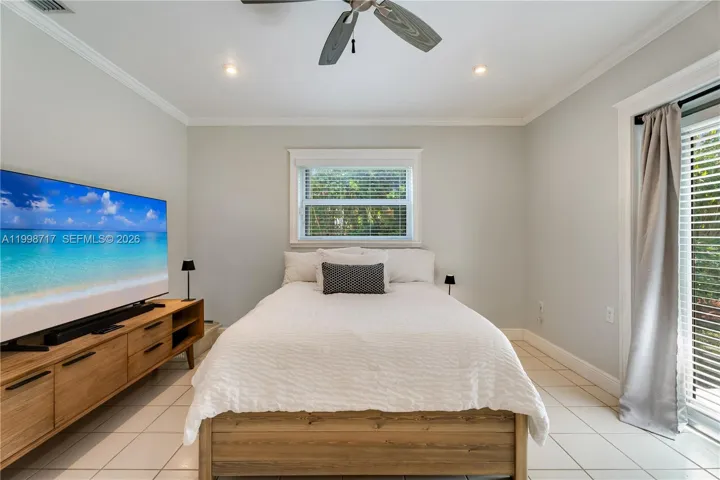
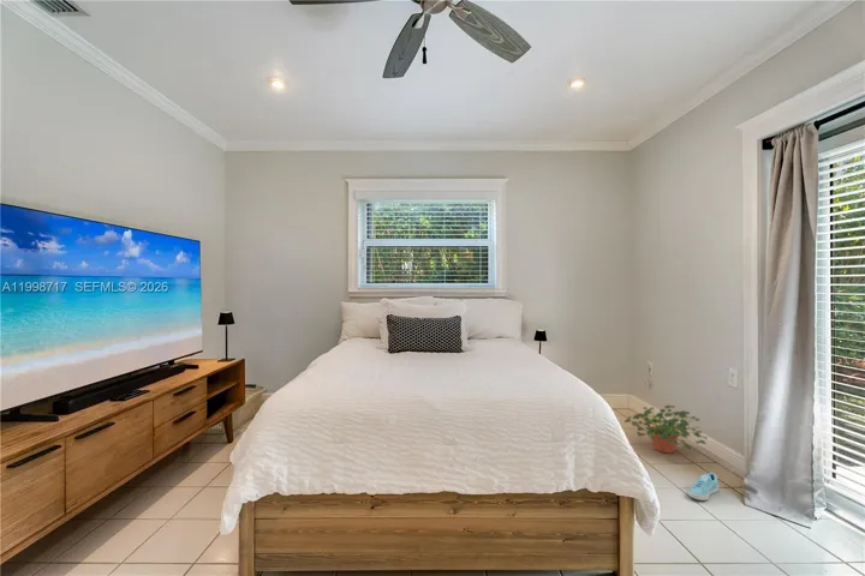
+ potted plant (668, 432)
+ sneaker (702, 484)
